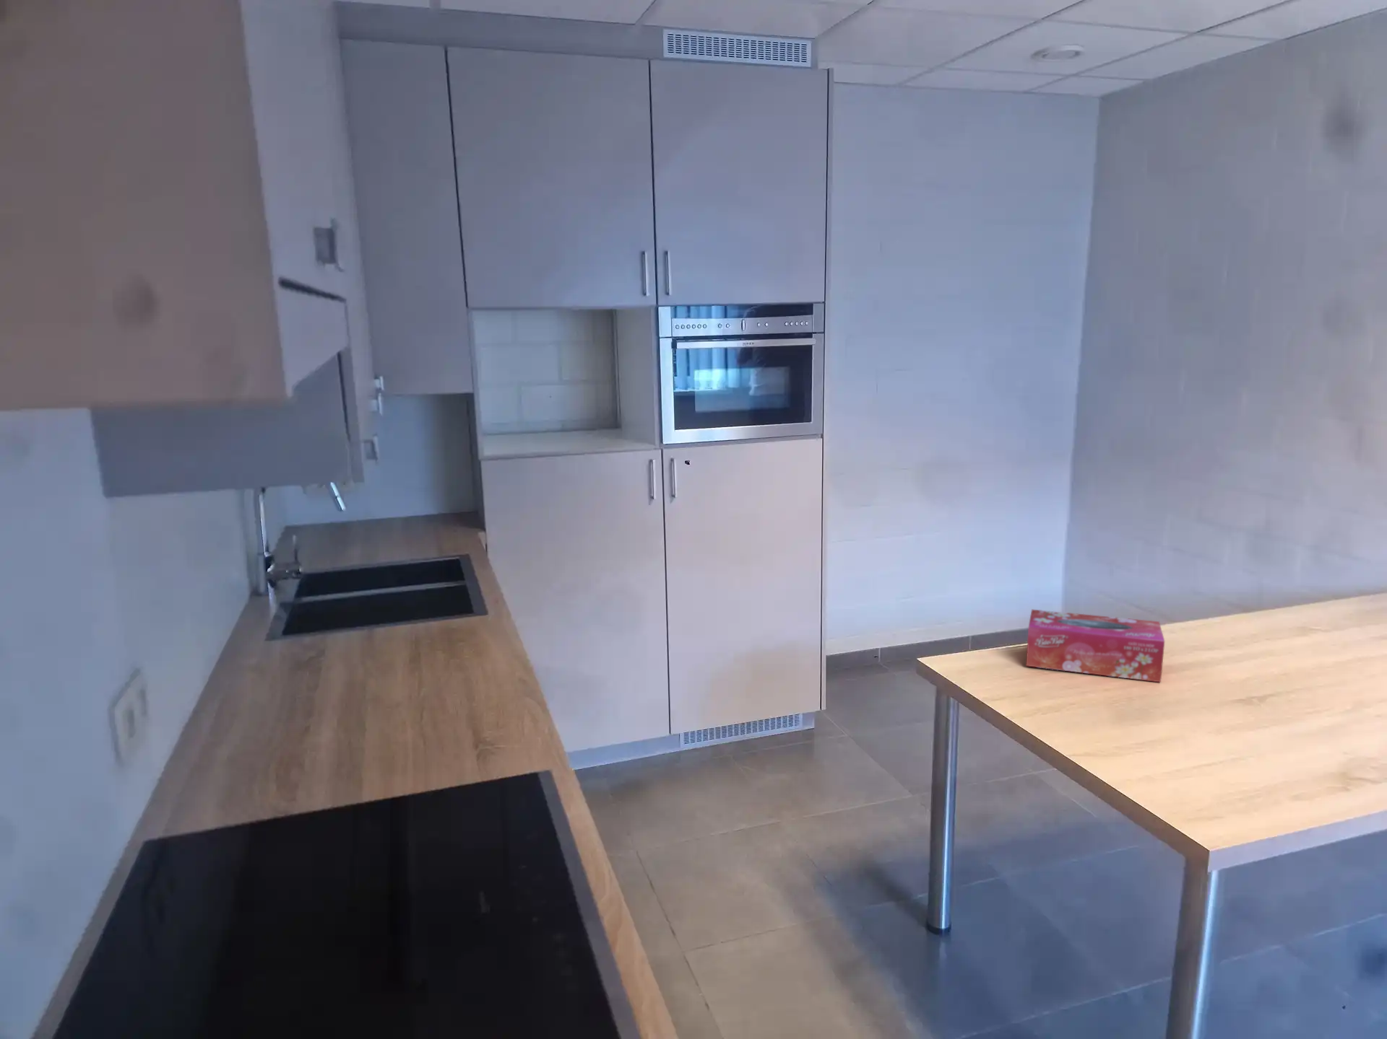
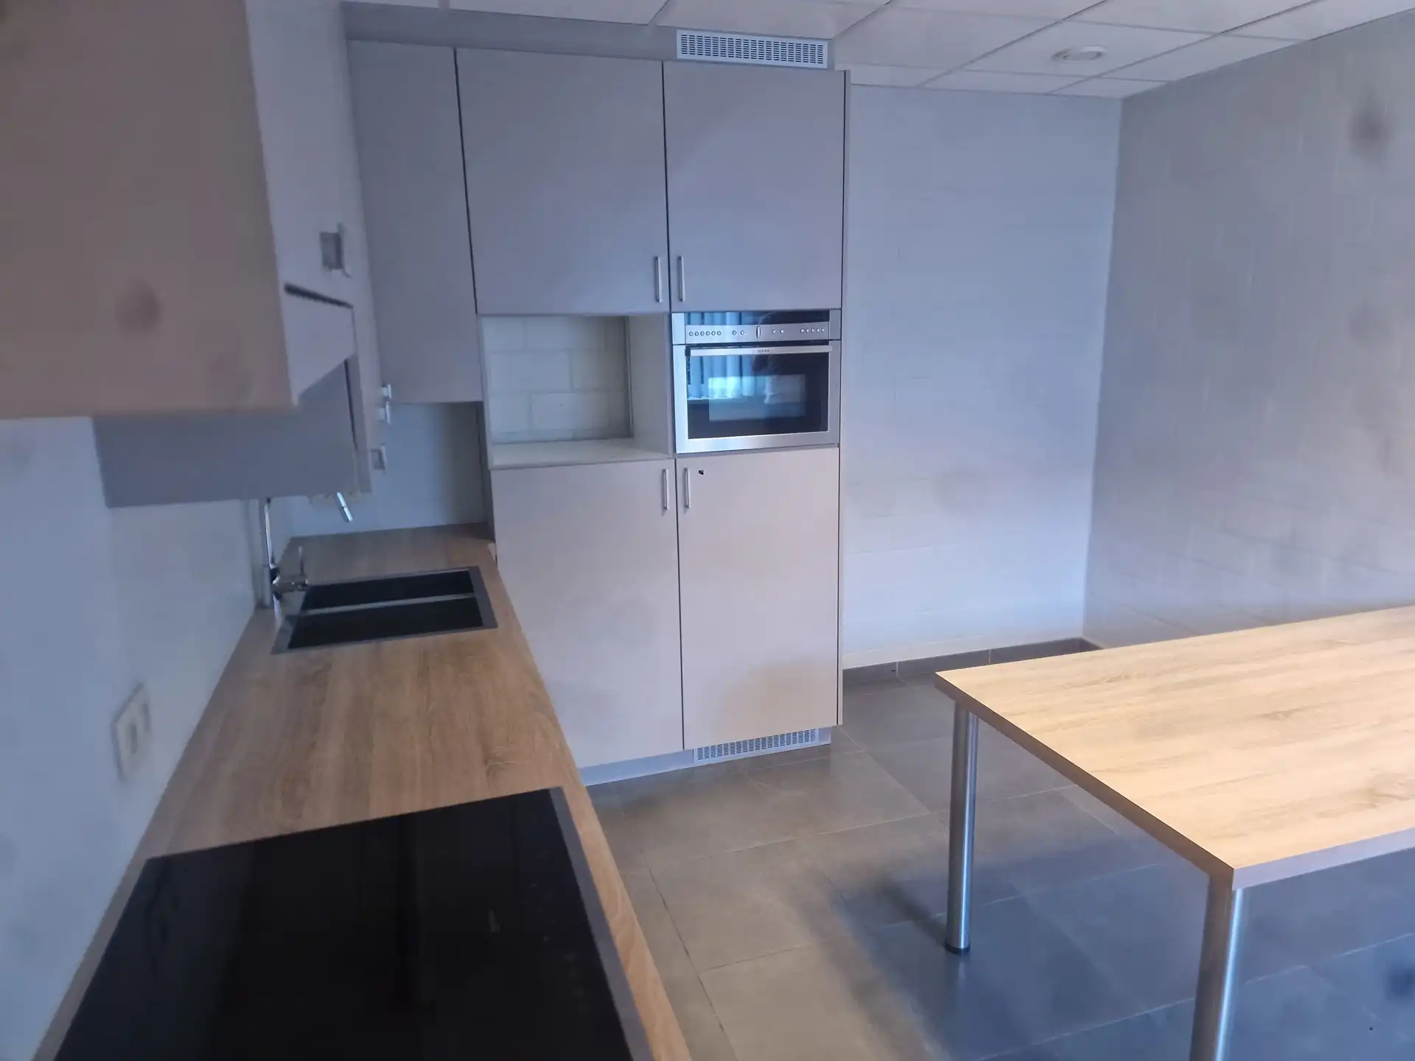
- tissue box (1092, 644)
